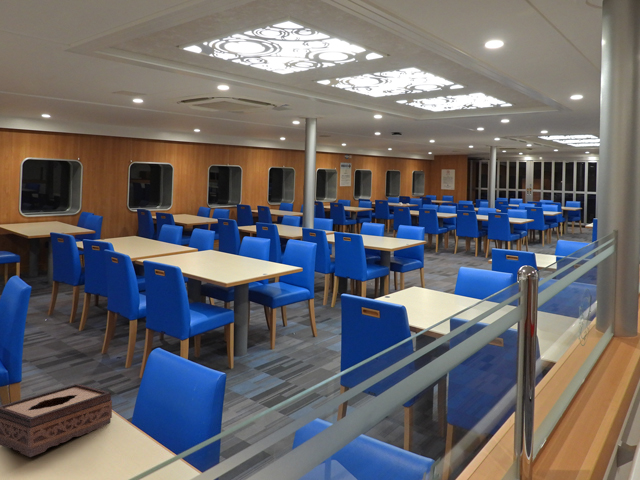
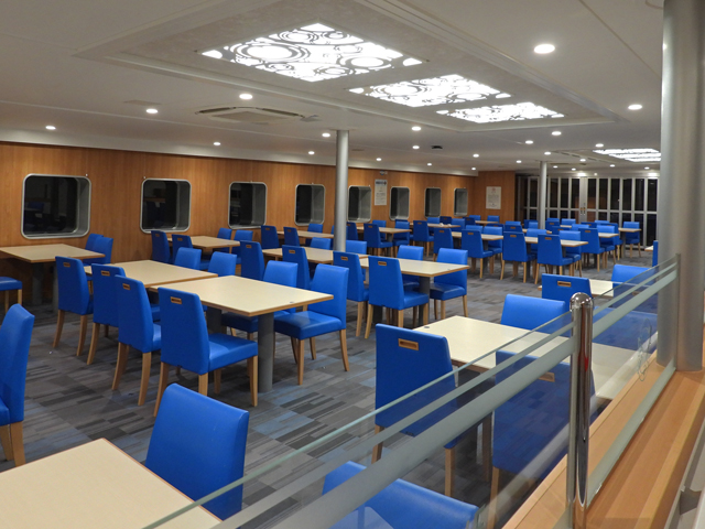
- tissue box (55, 416)
